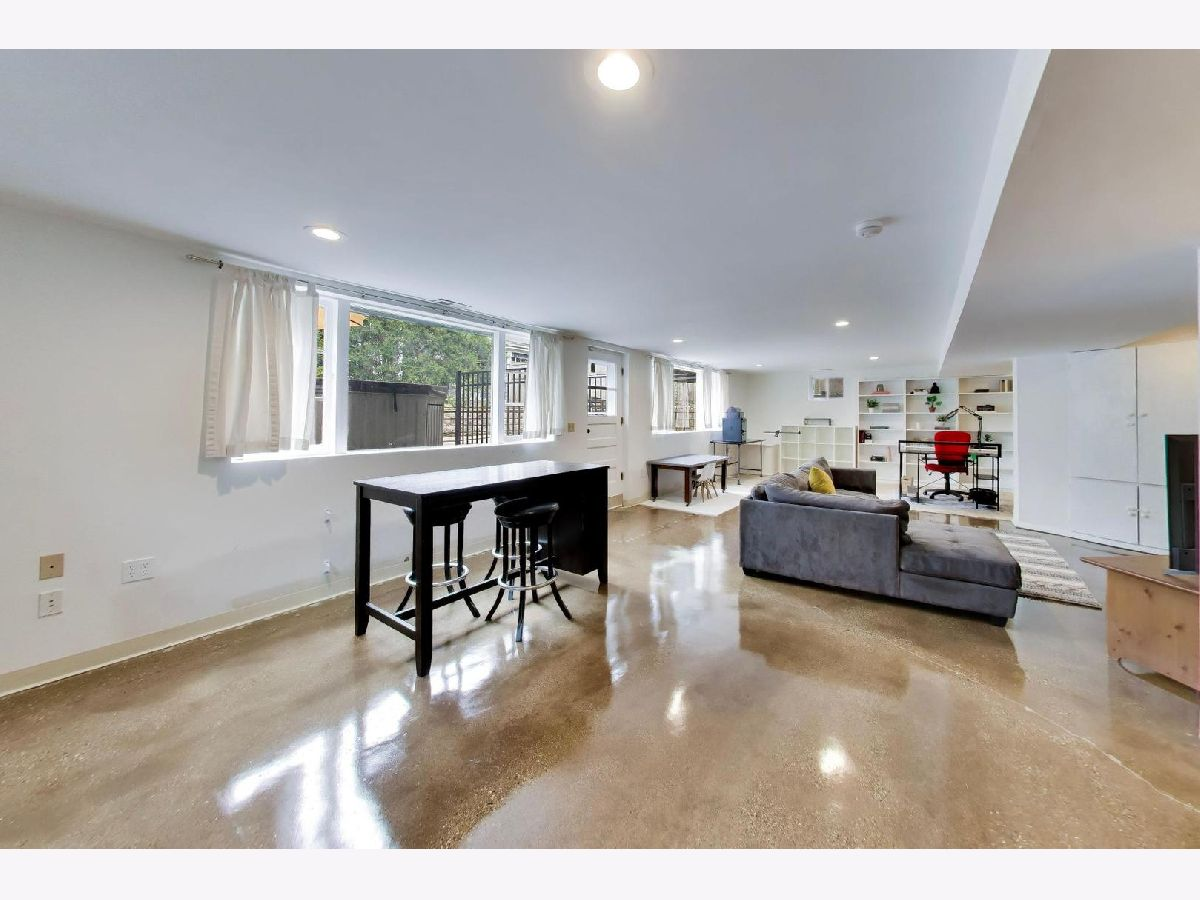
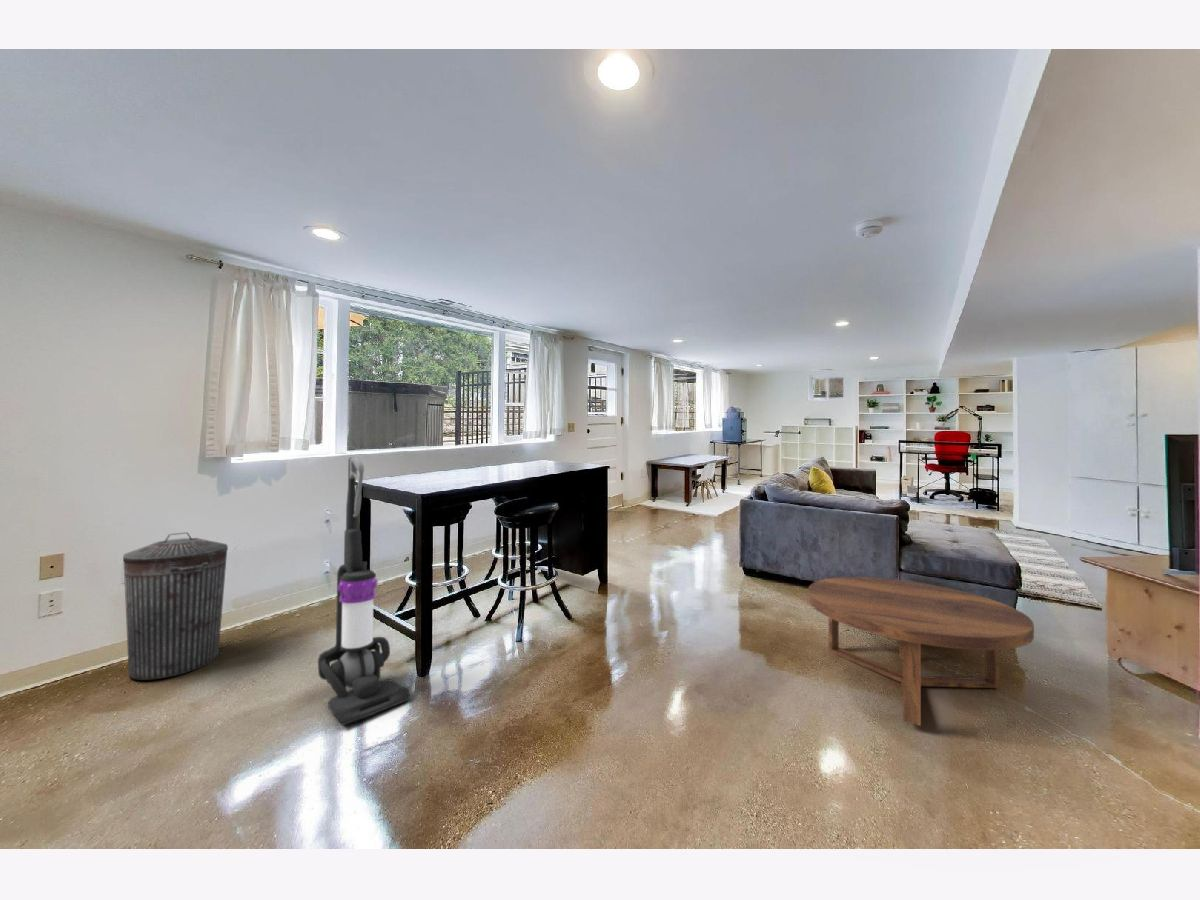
+ vacuum cleaner (361, 575)
+ coffee table (906, 628)
+ trash can (177, 598)
